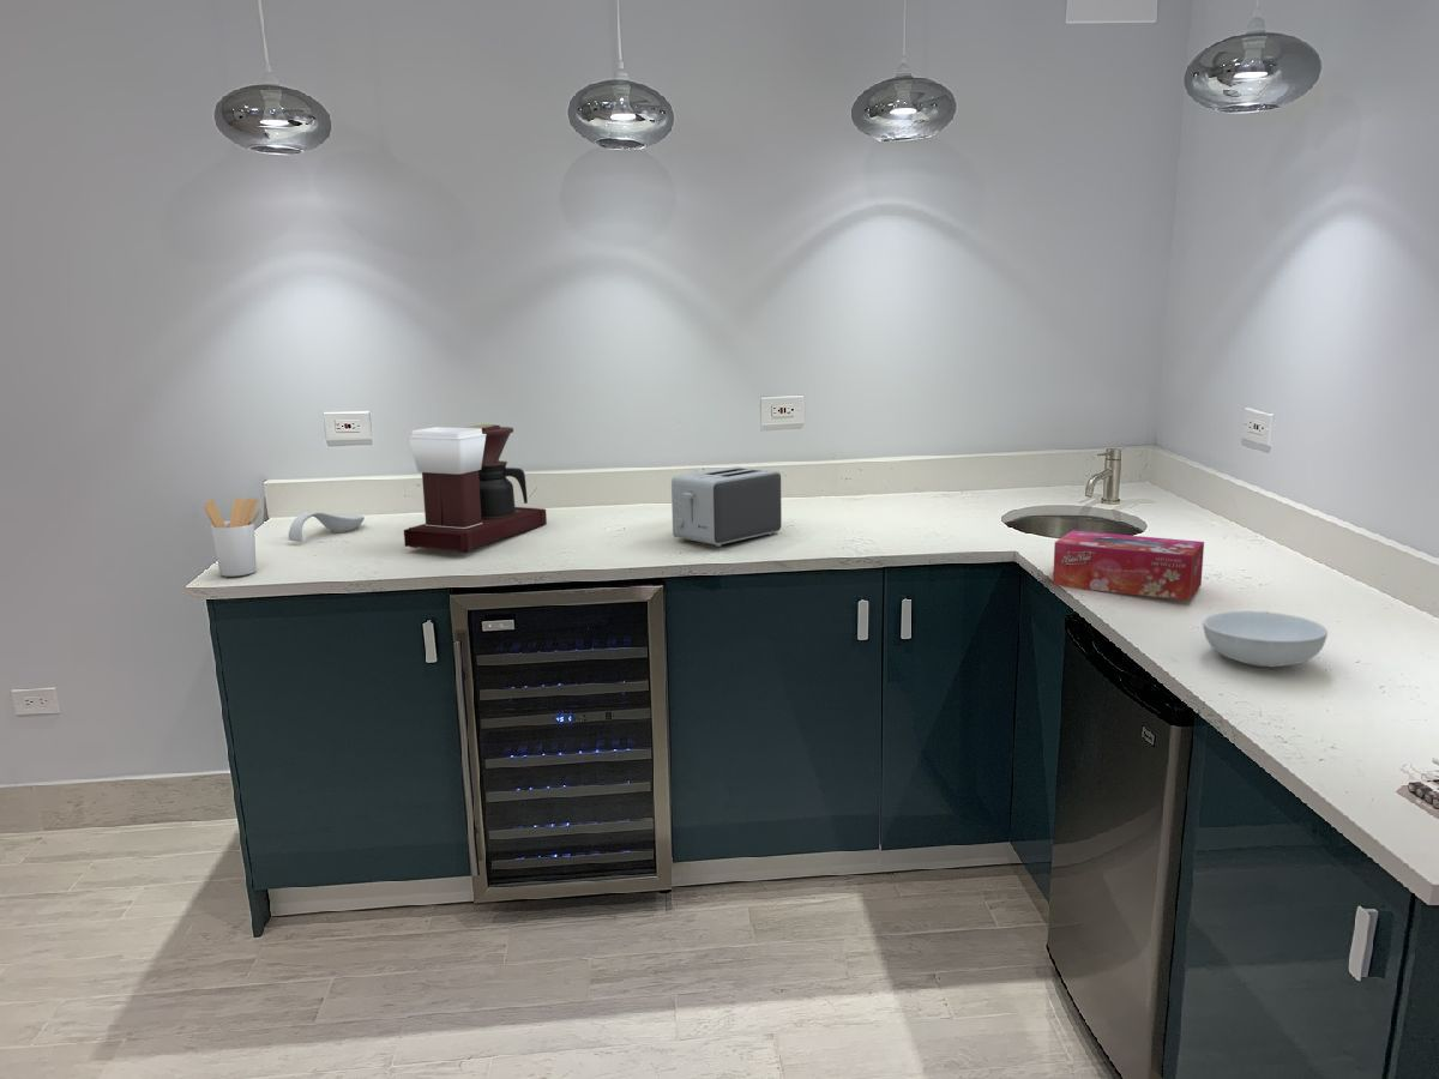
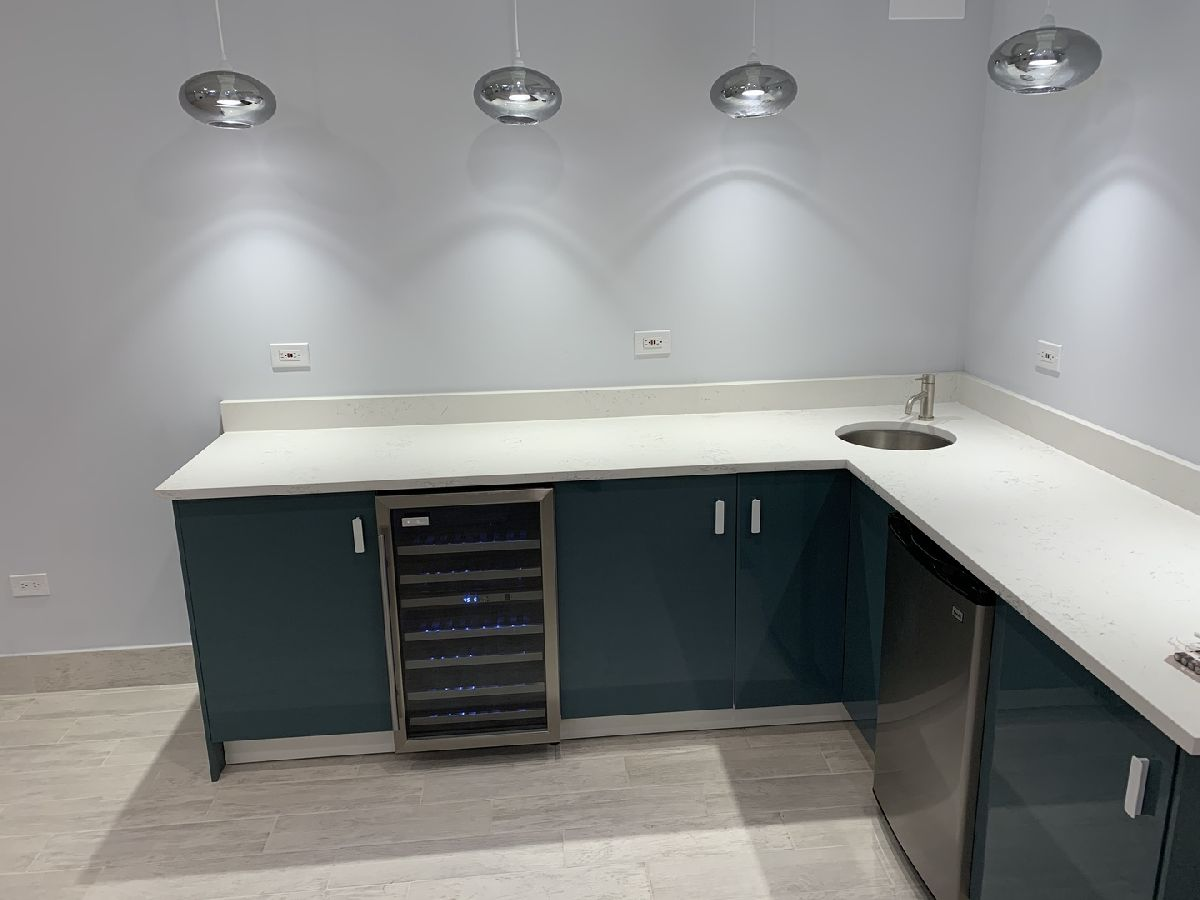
- spoon rest (326, 522)
- serving bowl (1262, 641)
- tissue box (1127, 563)
- toaster (724, 506)
- utensil holder (239, 534)
- coffee maker (475, 482)
